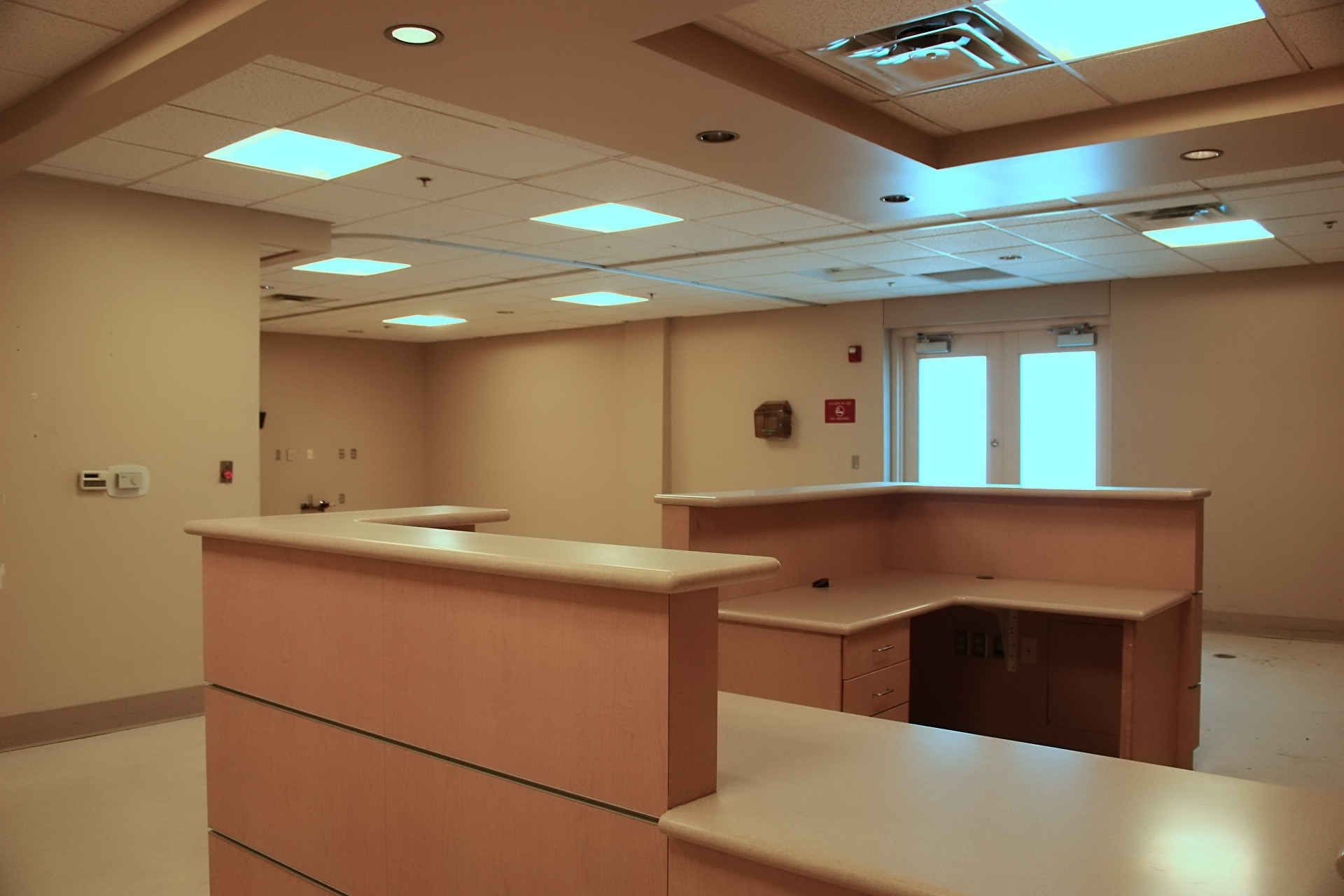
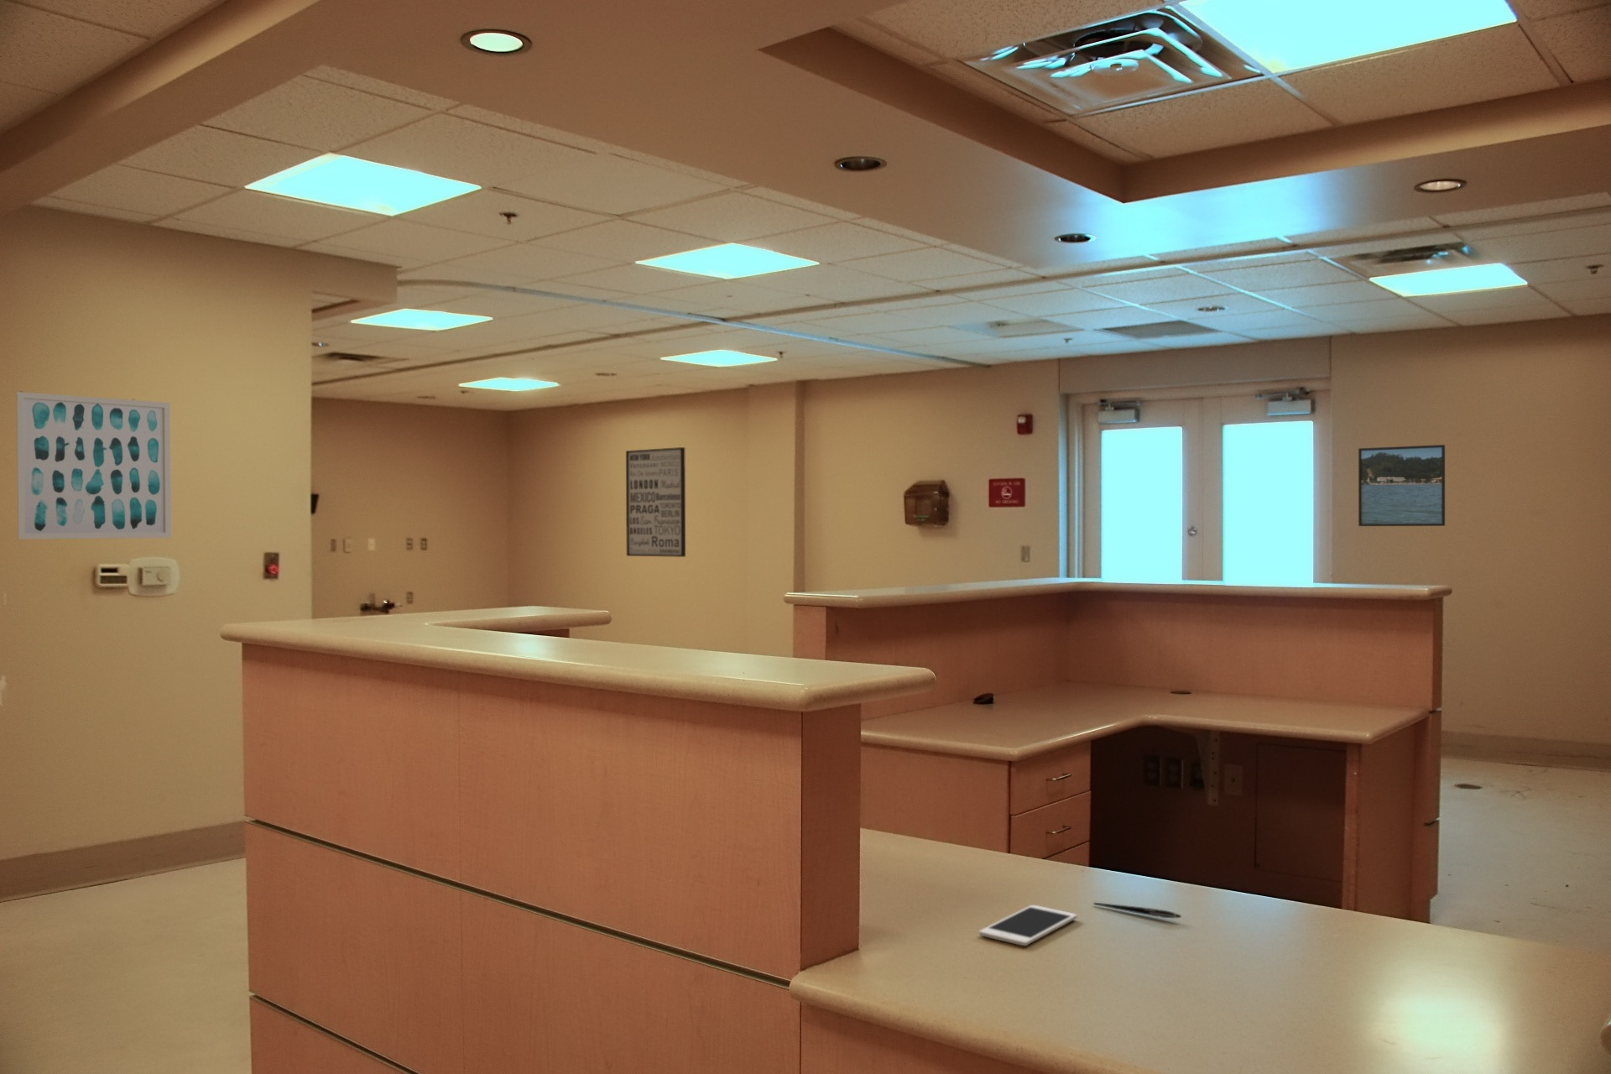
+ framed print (1400, 485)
+ wall art (96, 467)
+ cell phone (1028, 924)
+ pen (1136, 909)
+ wall art (654, 502)
